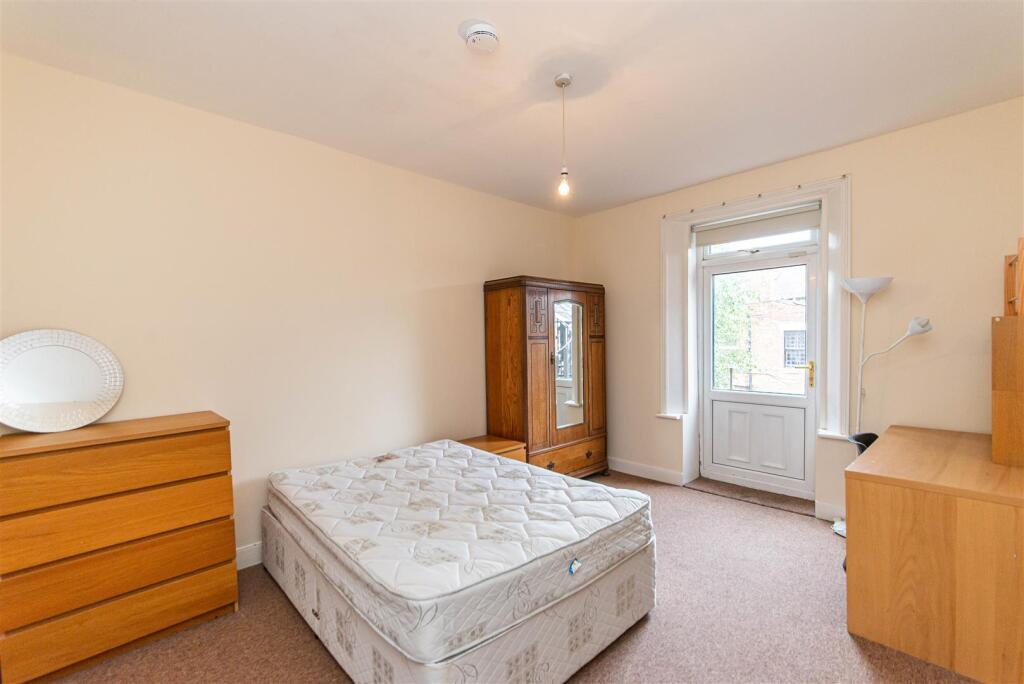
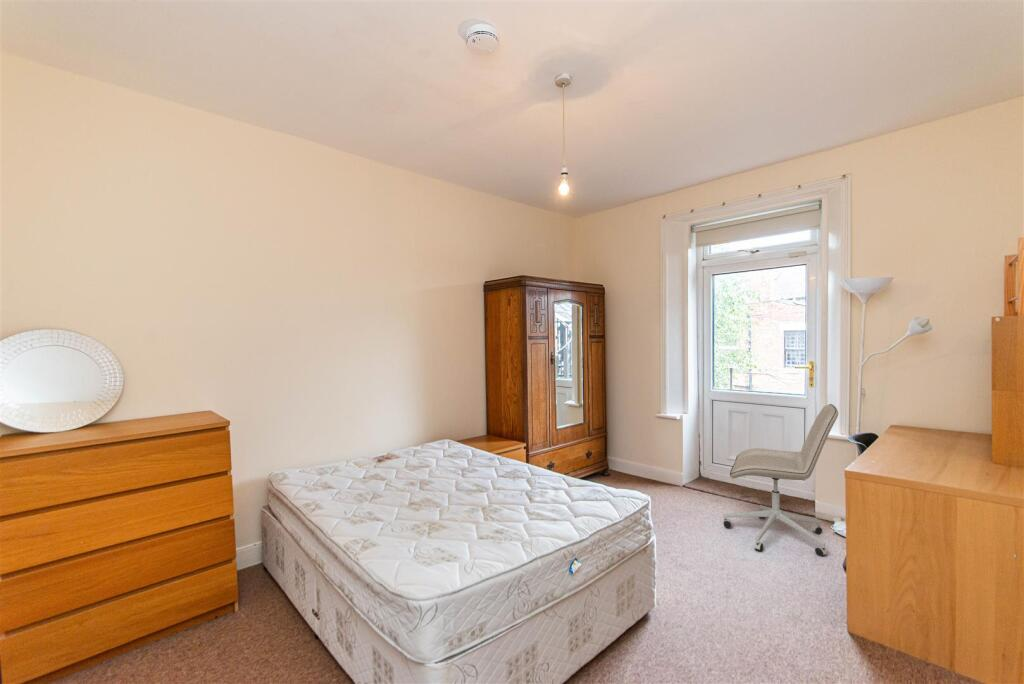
+ office chair (777, 470)
